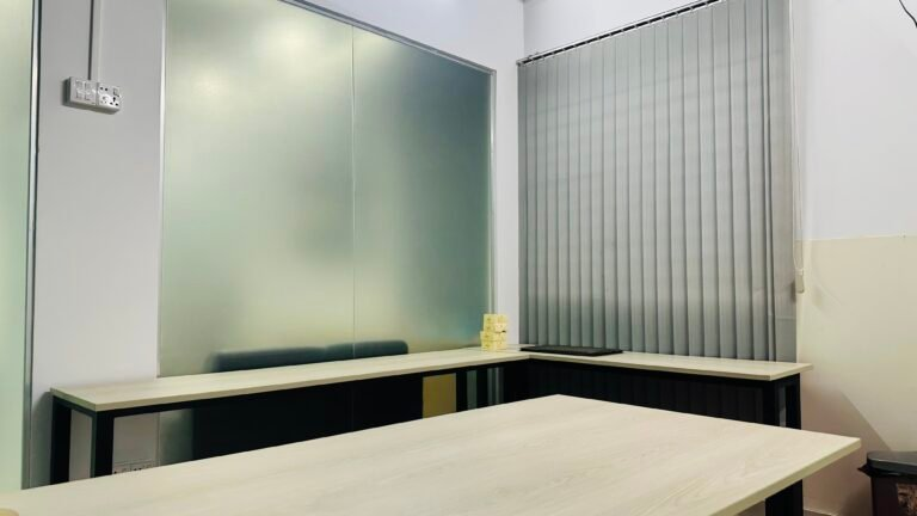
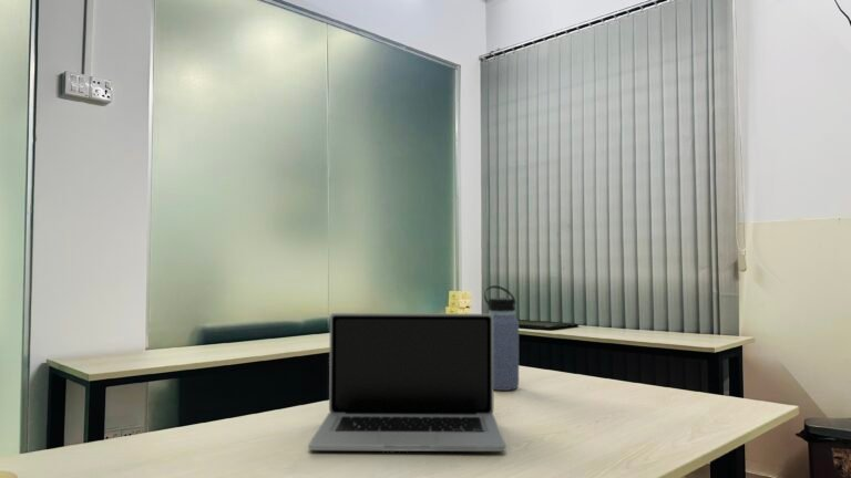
+ laptop (409, 376)
+ water bottle (501, 335)
